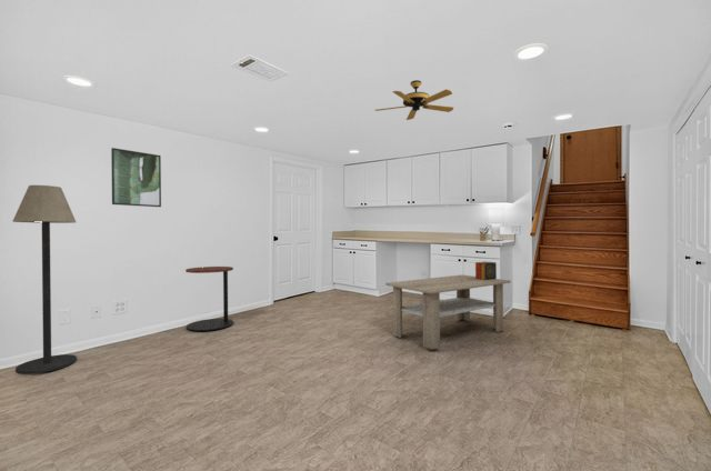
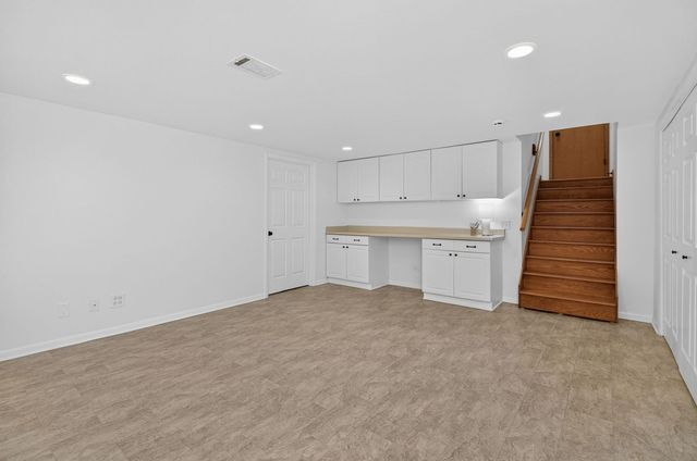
- decorative box (484, 270)
- ceiling fan (413, 103)
- side table (223, 297)
- floor lamp (46, 275)
- coffee table (449, 307)
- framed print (137, 179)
